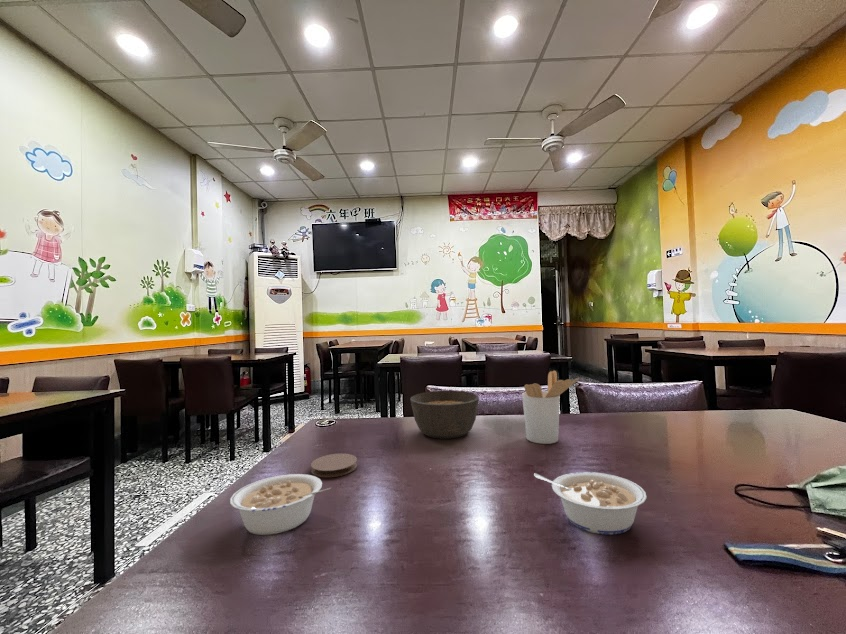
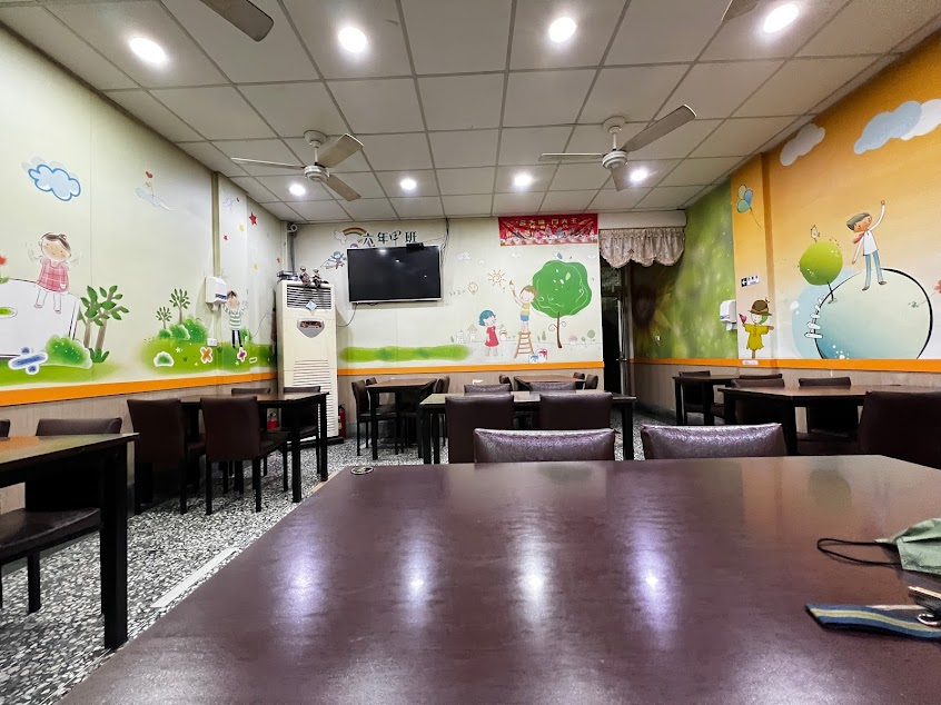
- coaster (334, 464)
- utensil holder (549, 407)
- legume (594, 501)
- legume (282, 501)
- soup bowl (444, 414)
